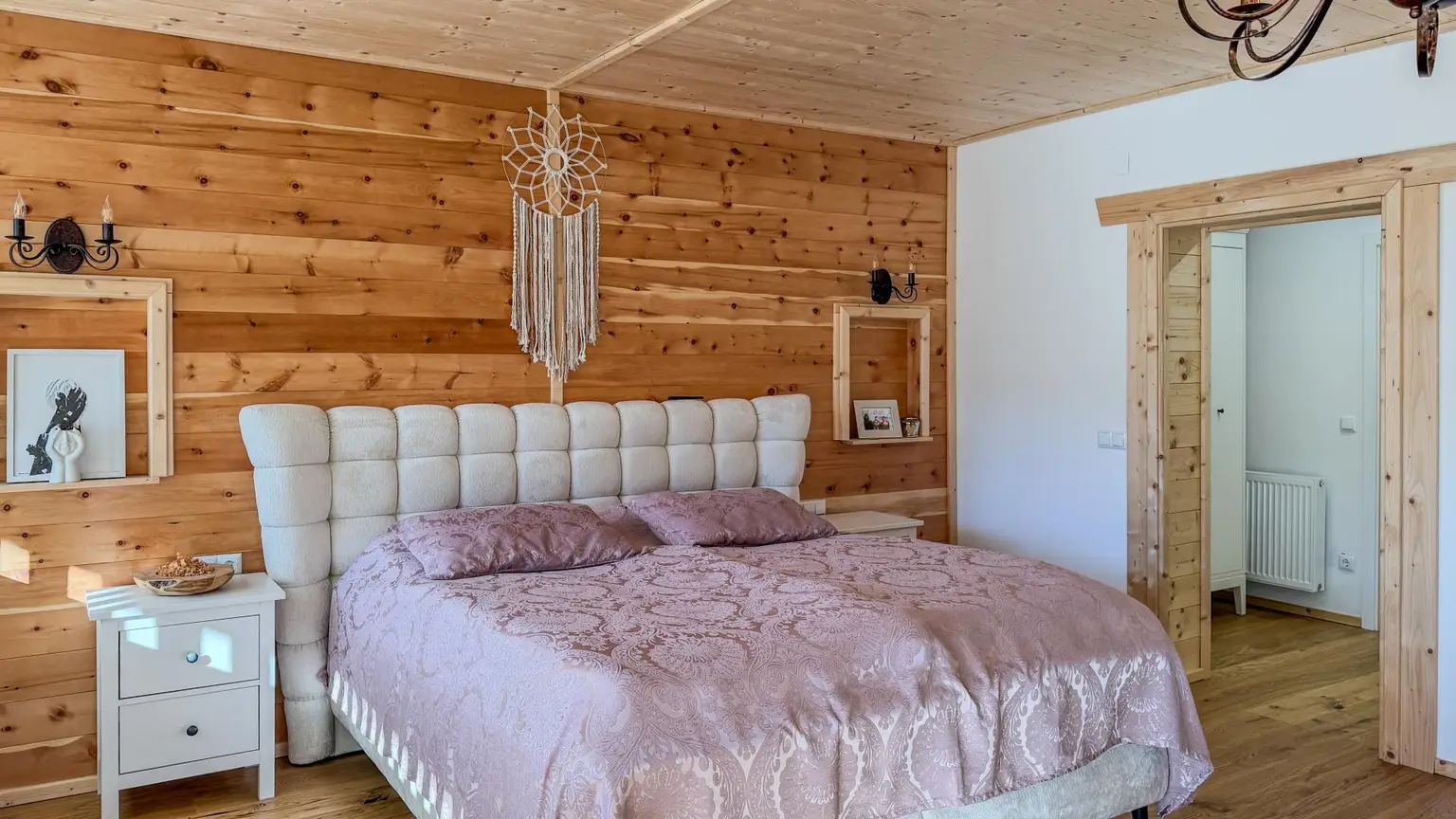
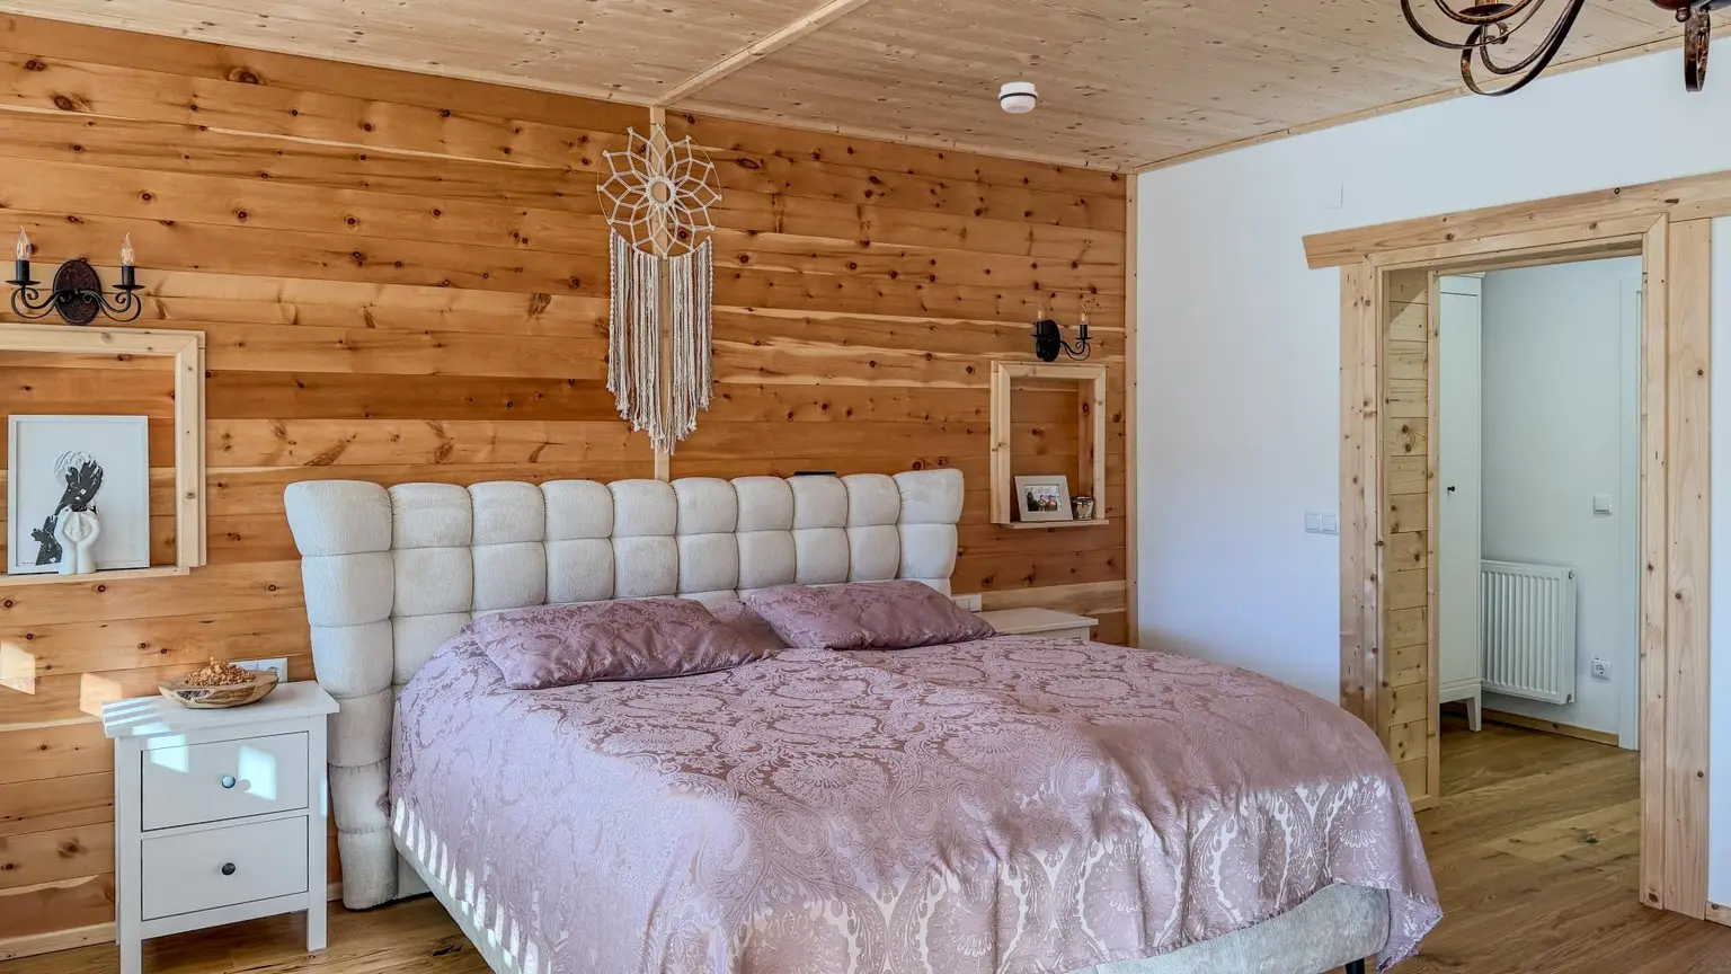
+ smoke detector (1018, 98)
